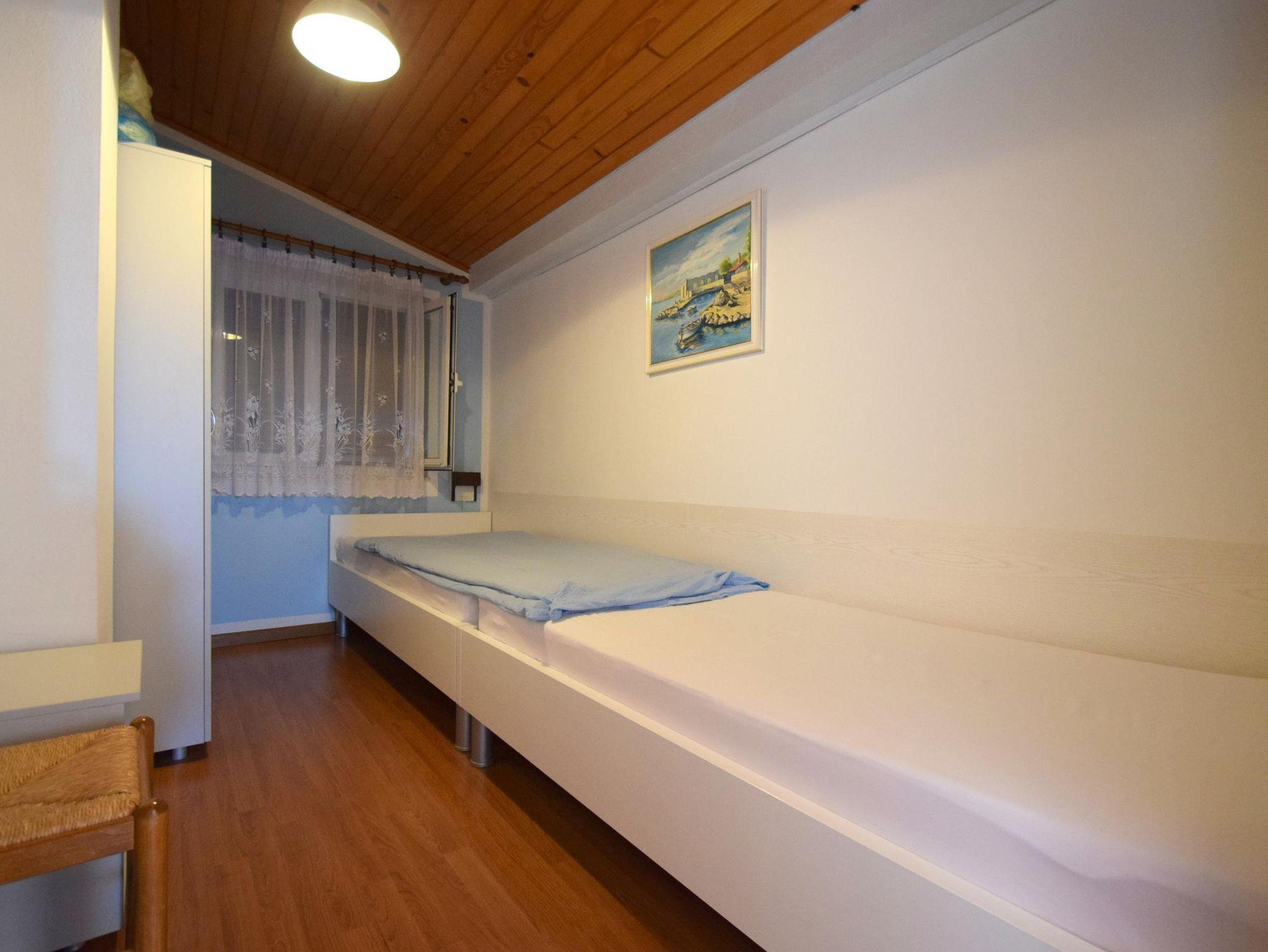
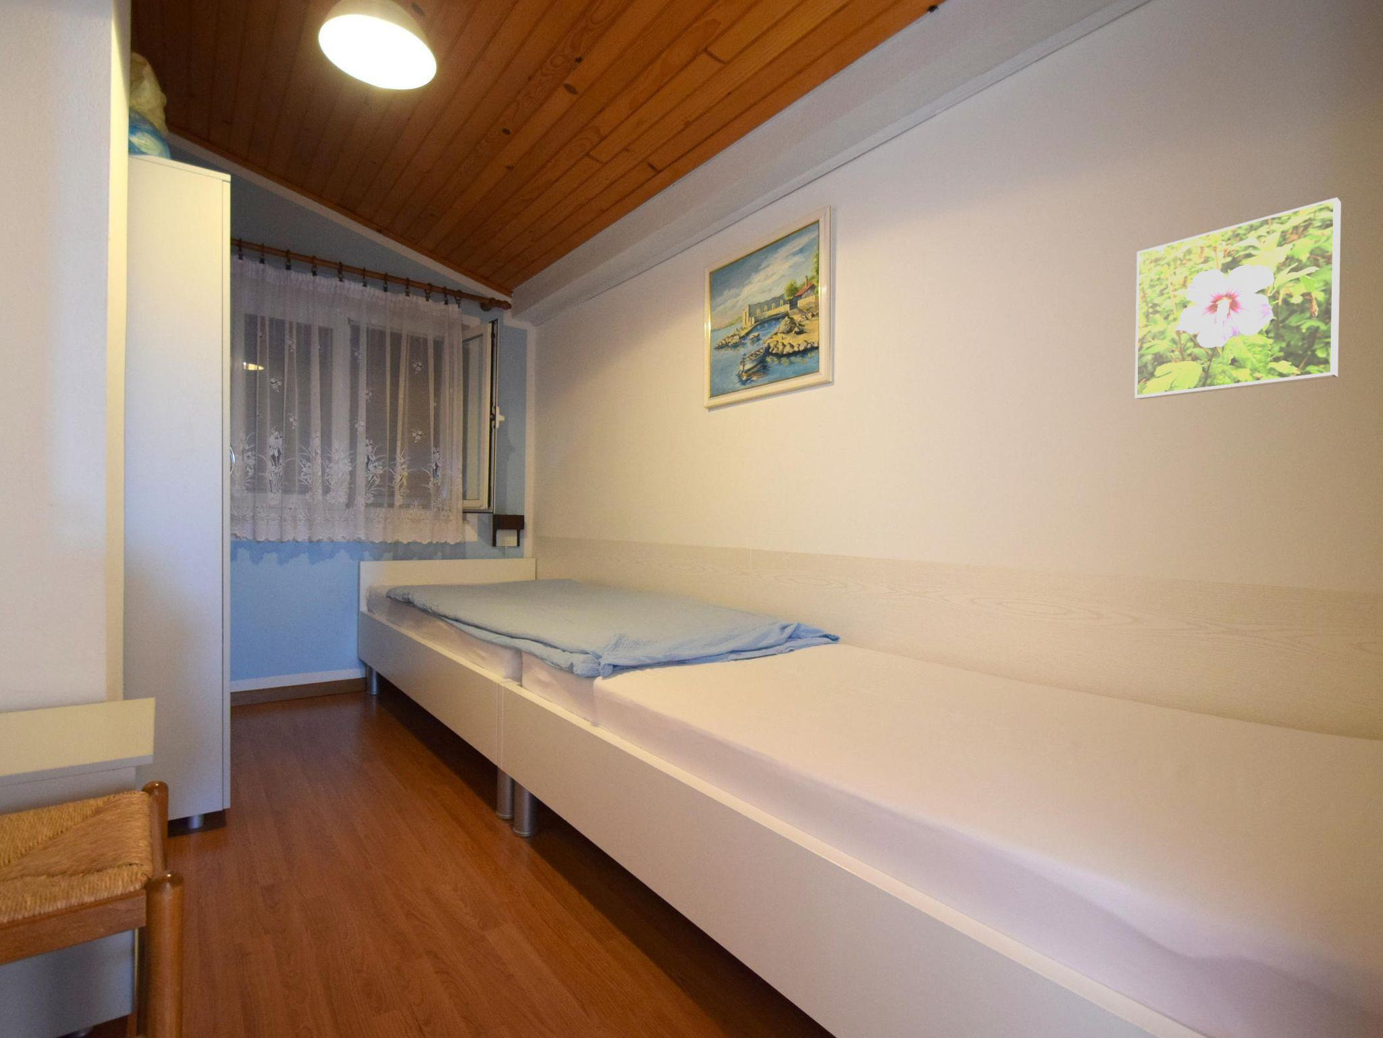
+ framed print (1228, 309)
